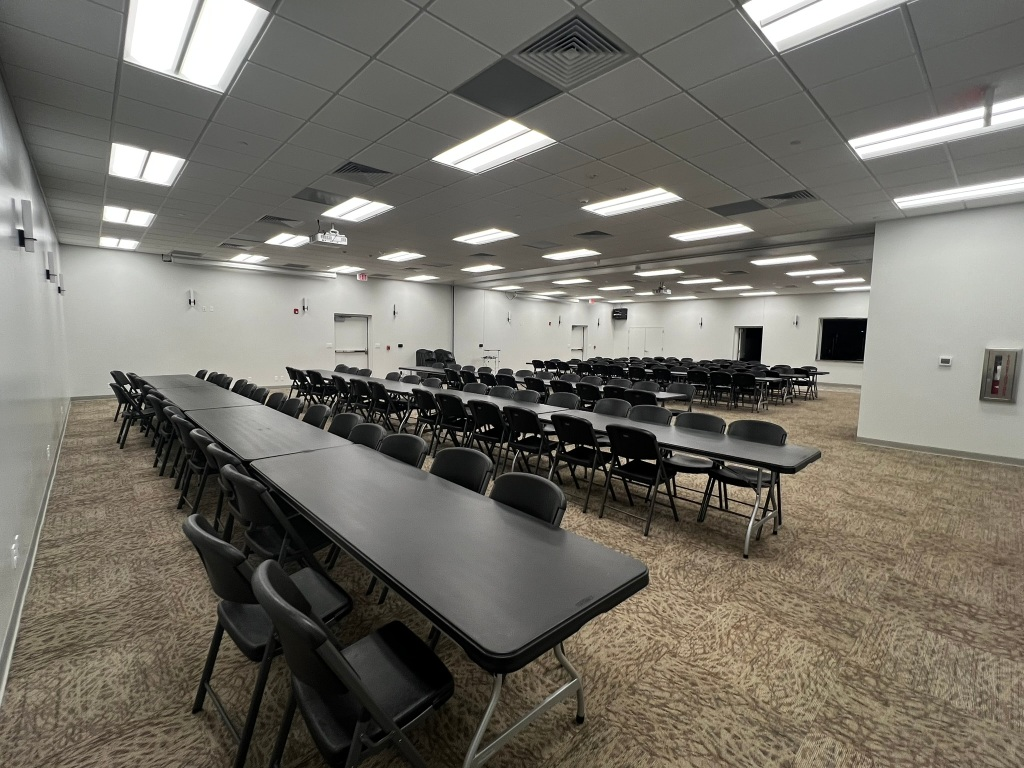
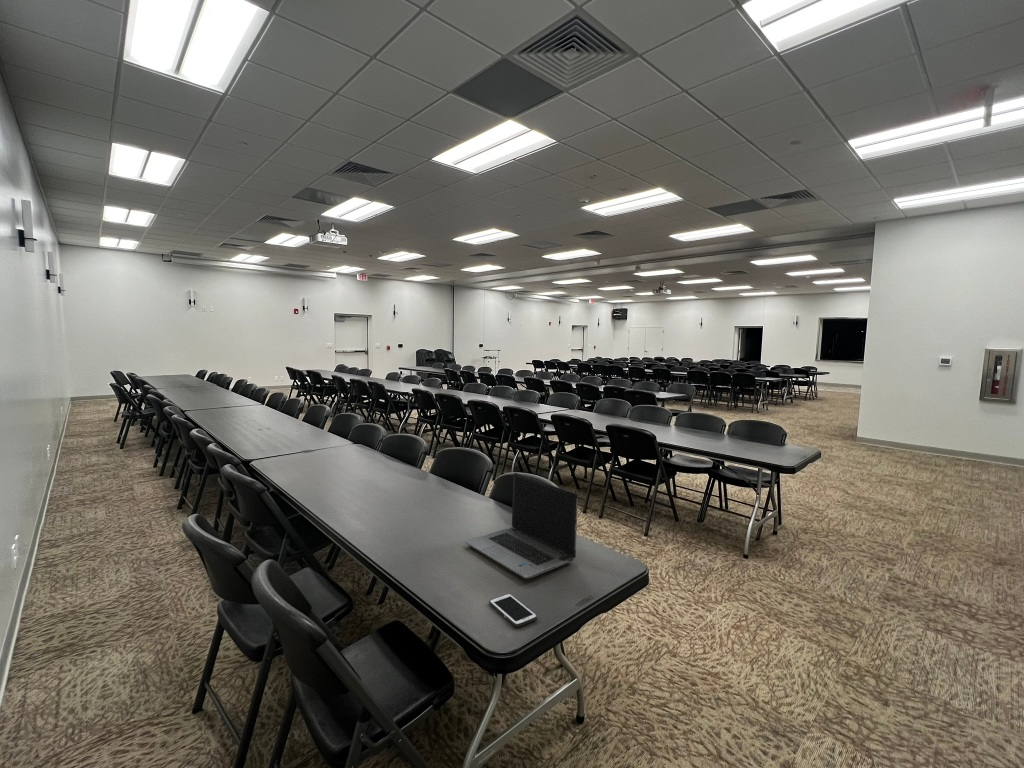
+ cell phone (512, 609)
+ laptop computer (519, 521)
